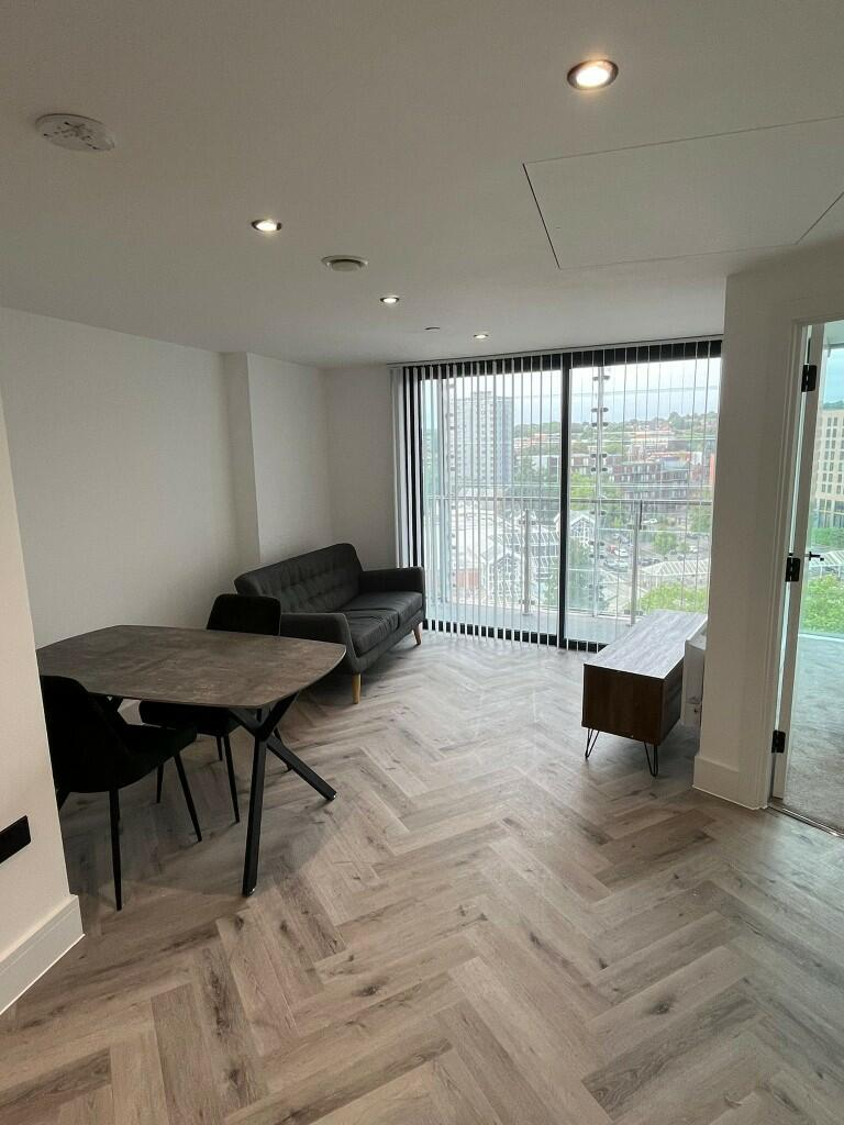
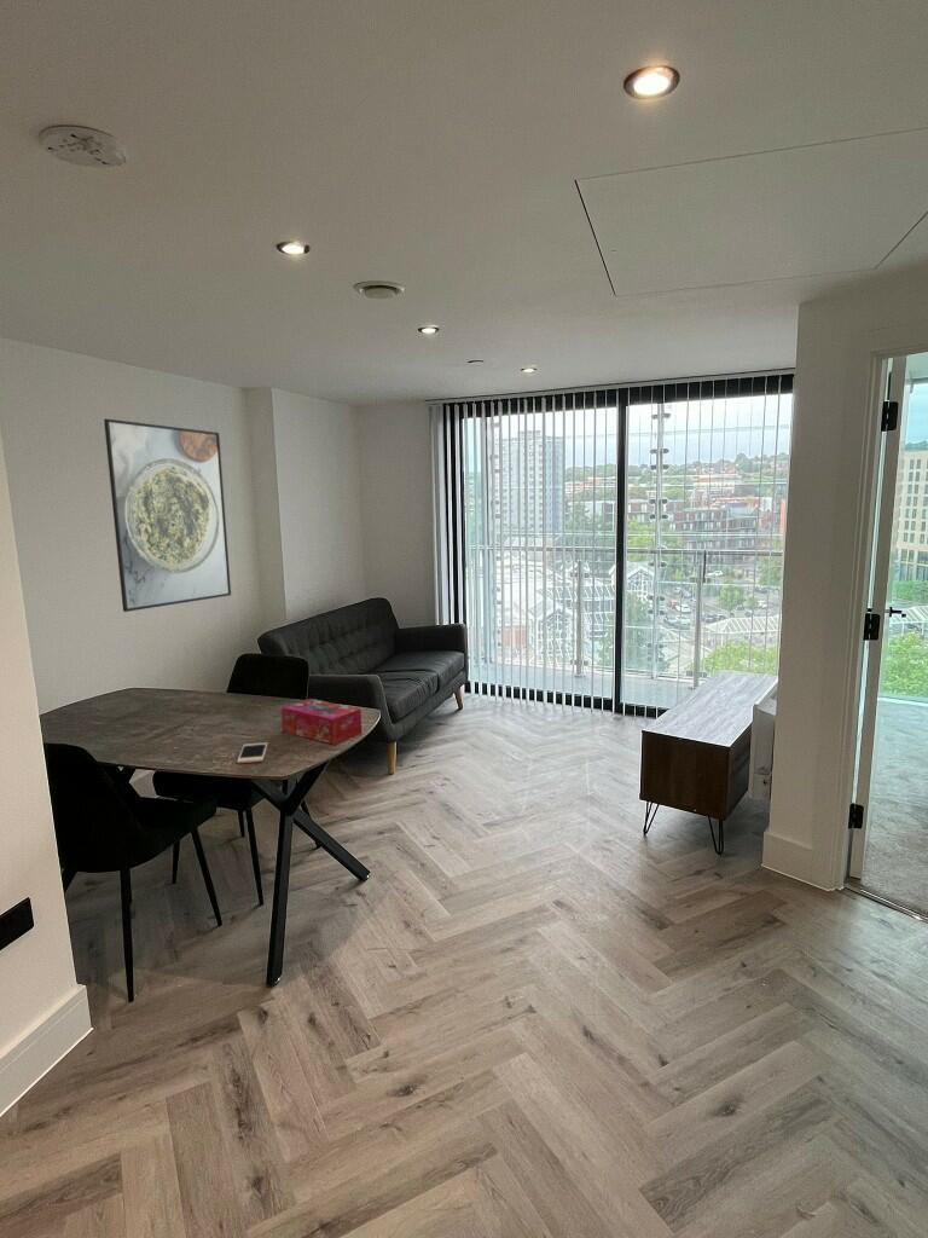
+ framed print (174, 516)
+ cell phone (253, 752)
+ tissue box (320, 719)
